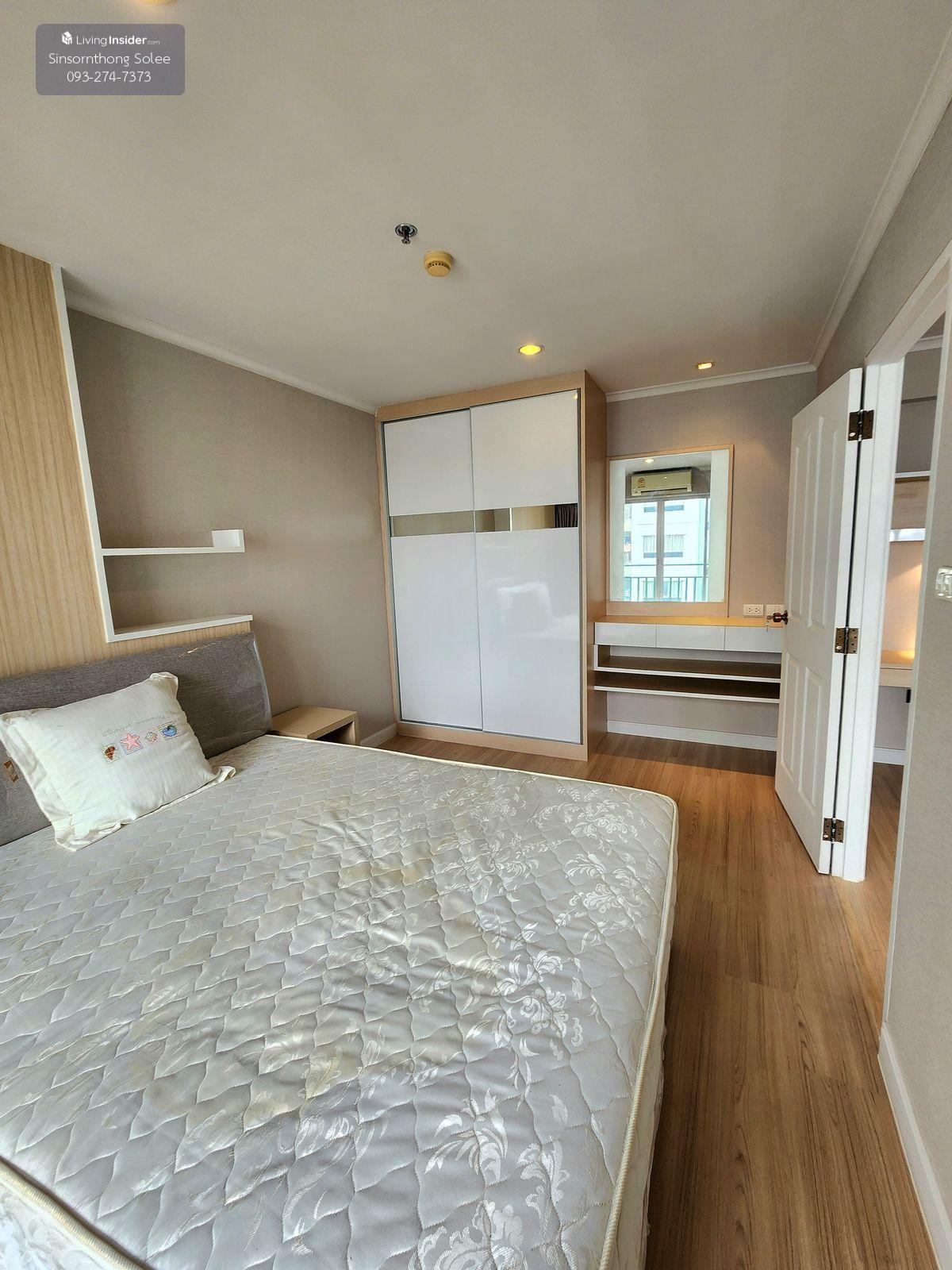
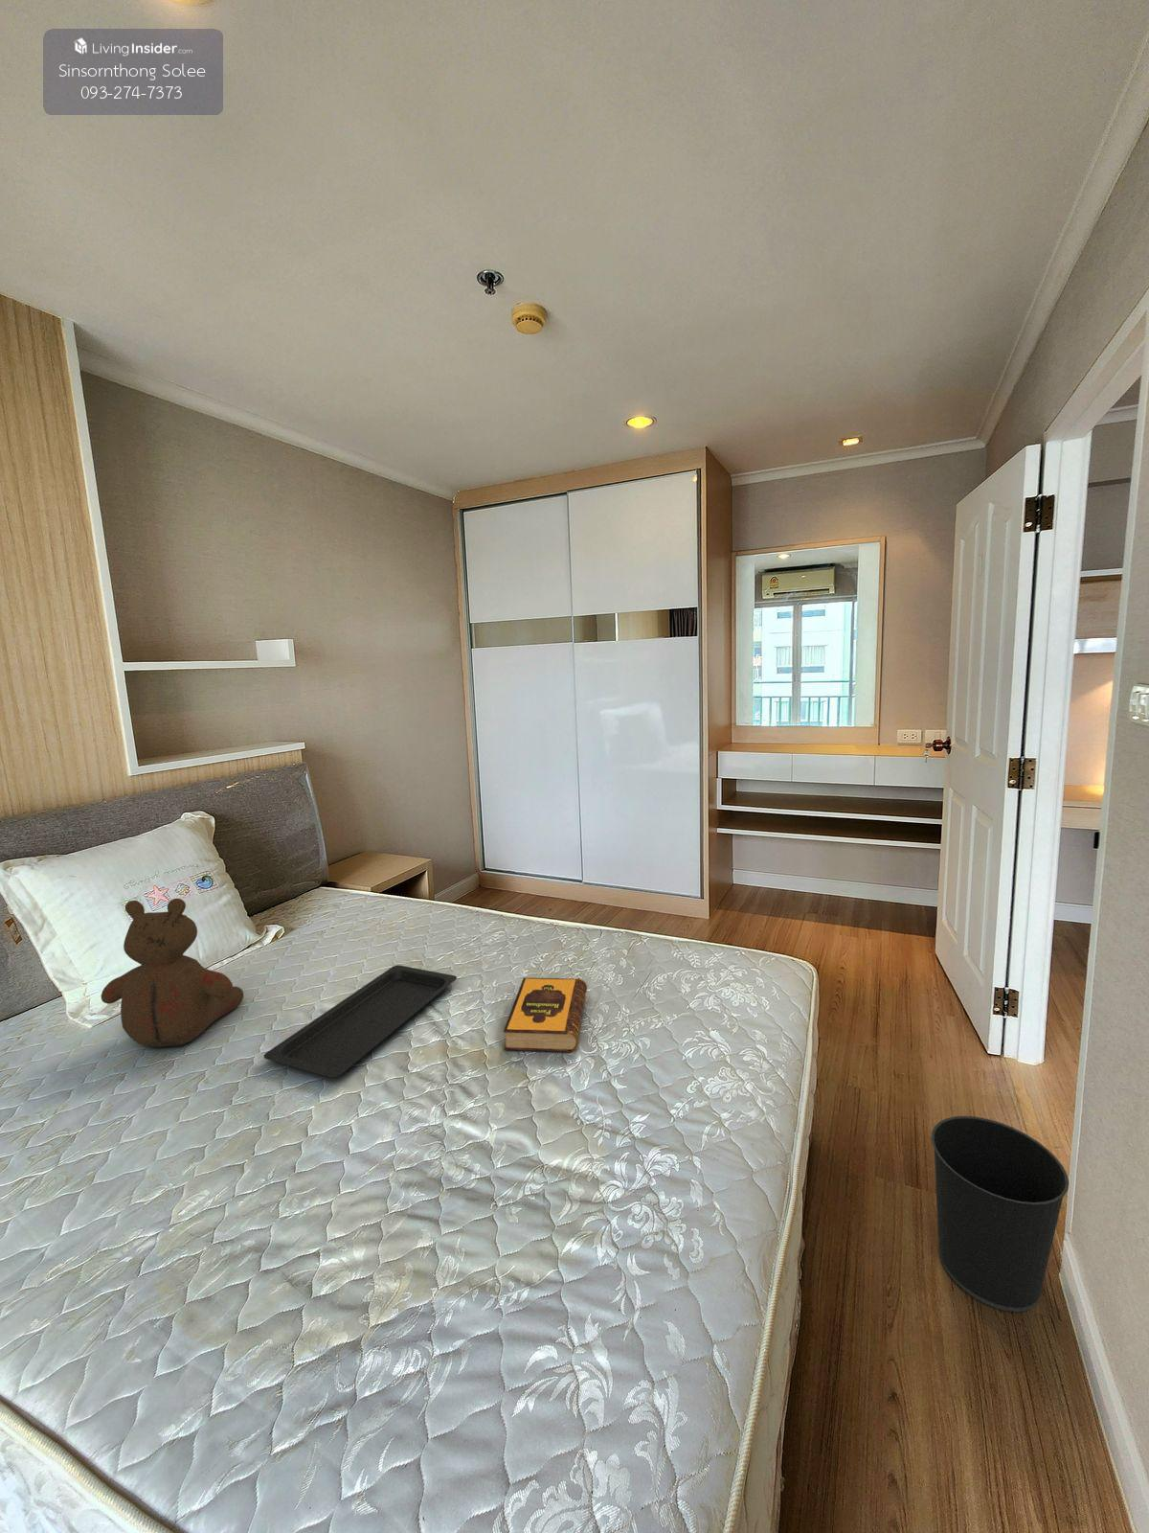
+ hardback book (549, 1012)
+ wastebasket (992, 1213)
+ serving tray (371, 1016)
+ teddy bear (179, 961)
